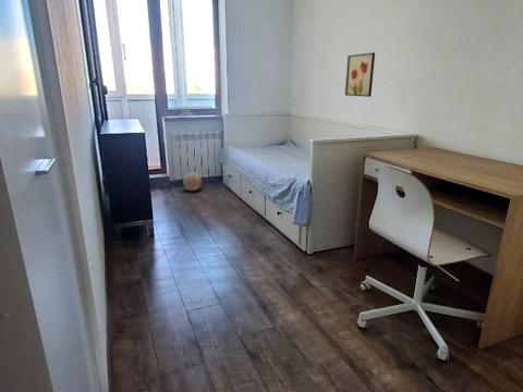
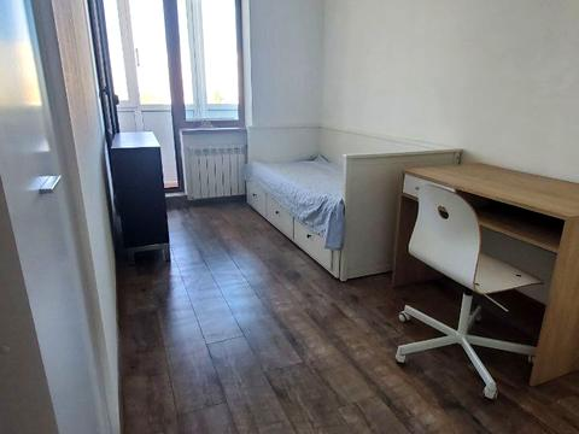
- ball (192, 181)
- wall art (360, 75)
